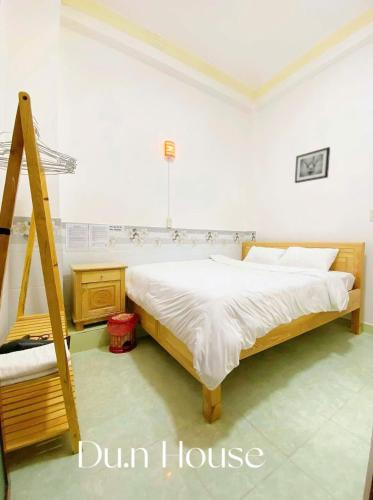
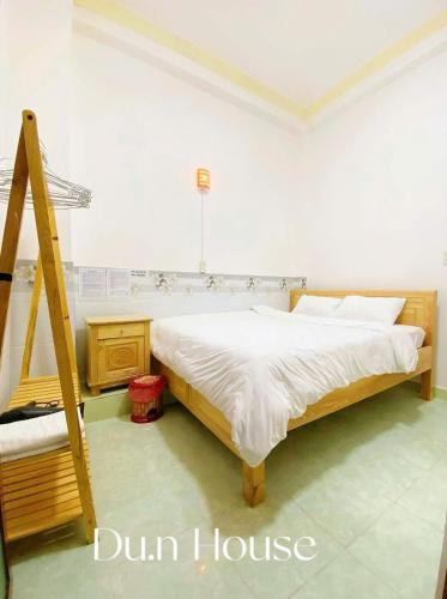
- wall art (311, 166)
